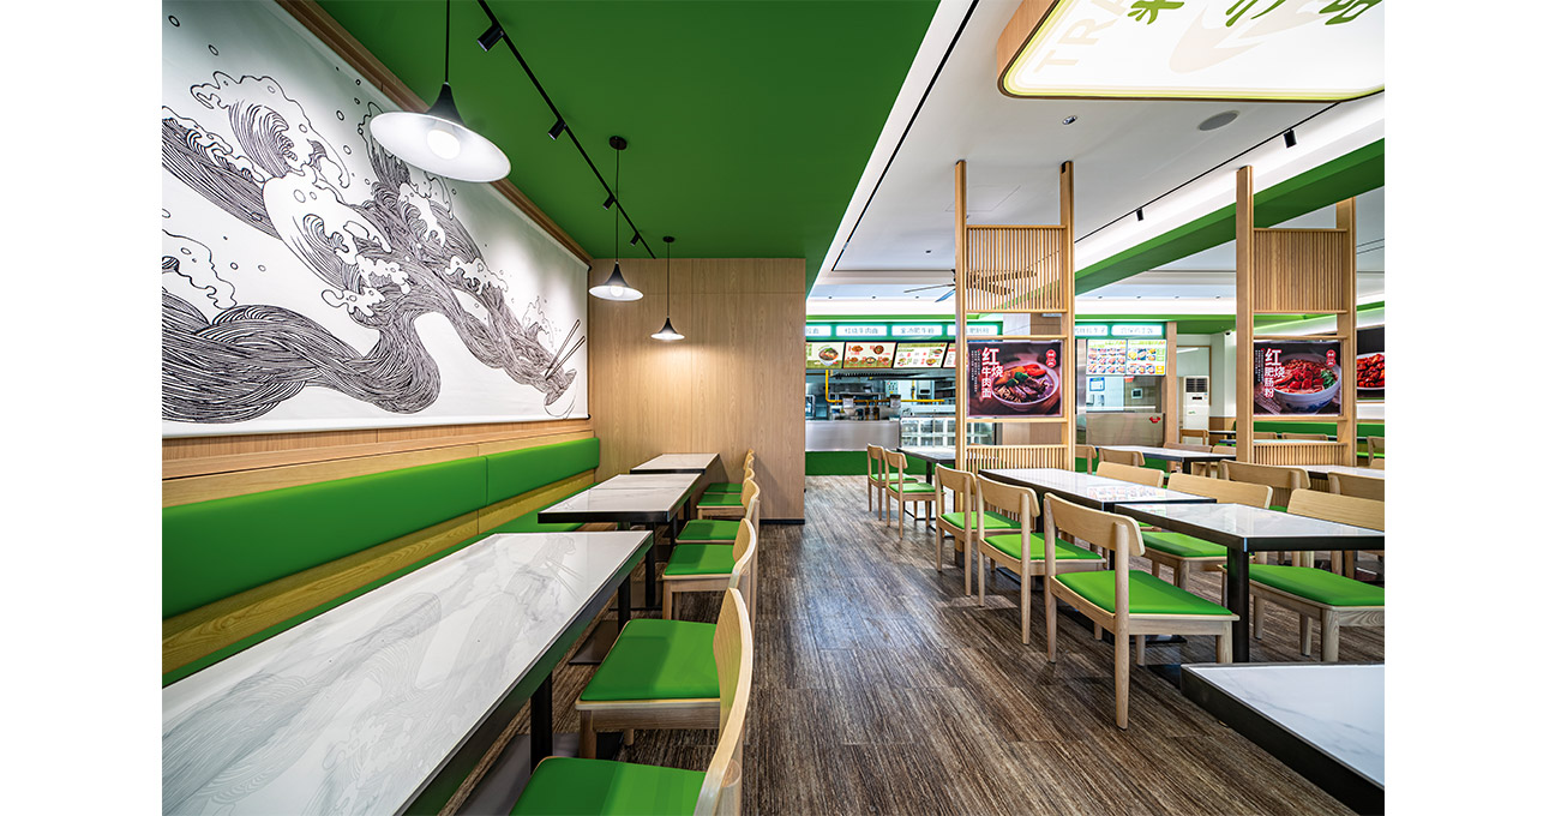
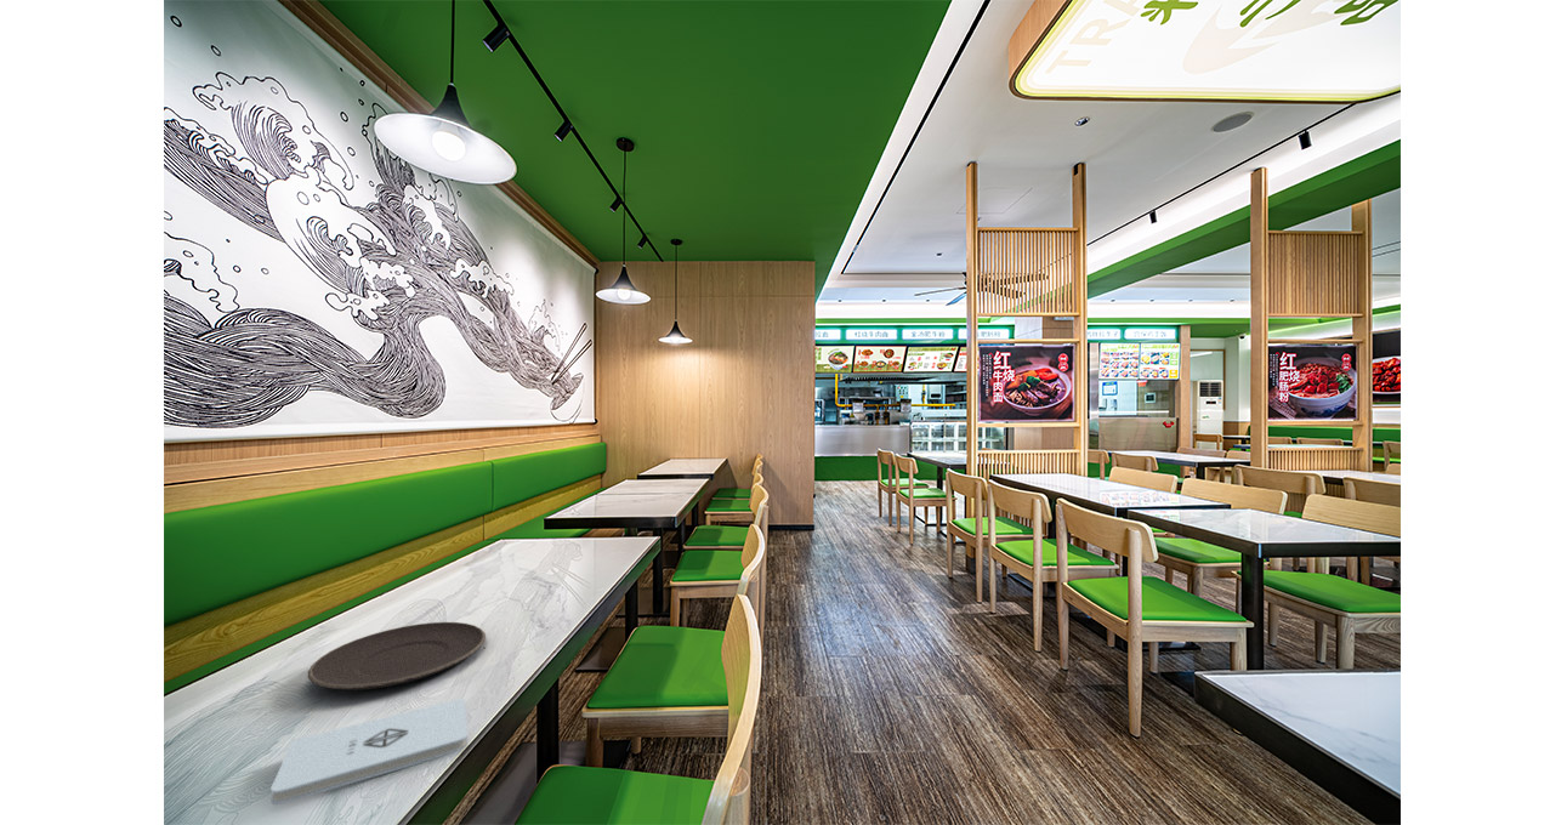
+ notepad (380, 744)
+ plate (403, 655)
